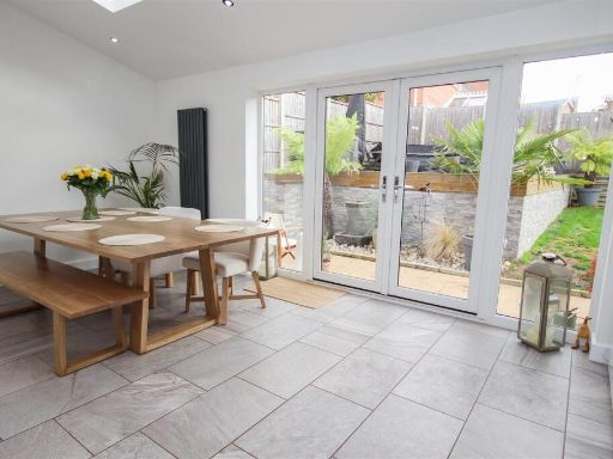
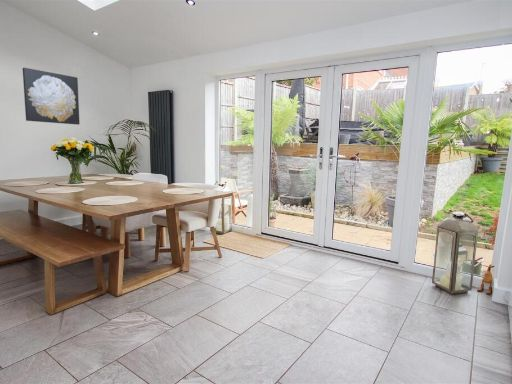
+ wall art (52, 98)
